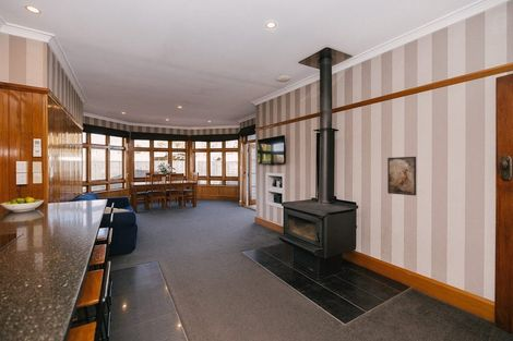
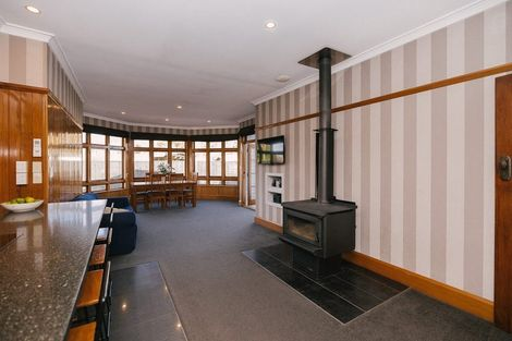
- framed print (401, 175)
